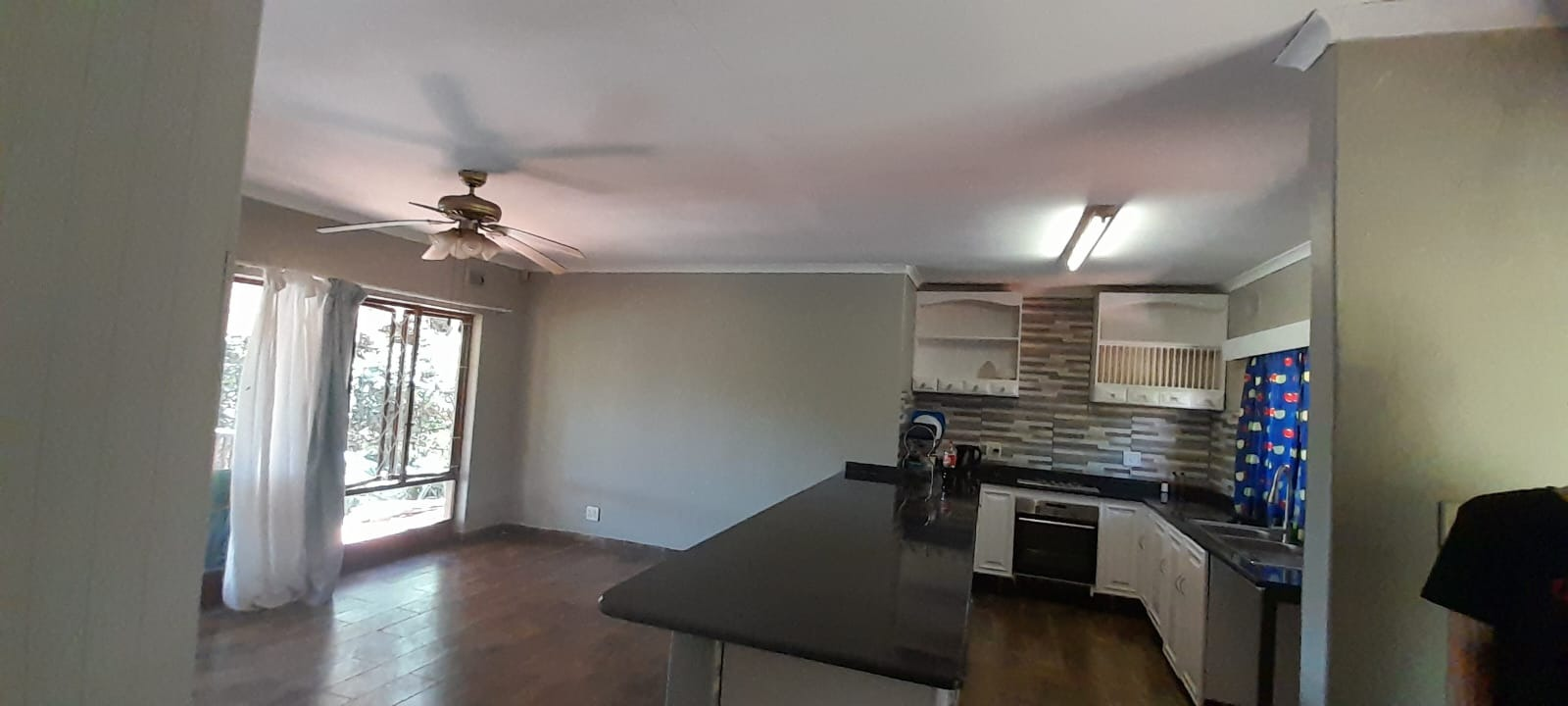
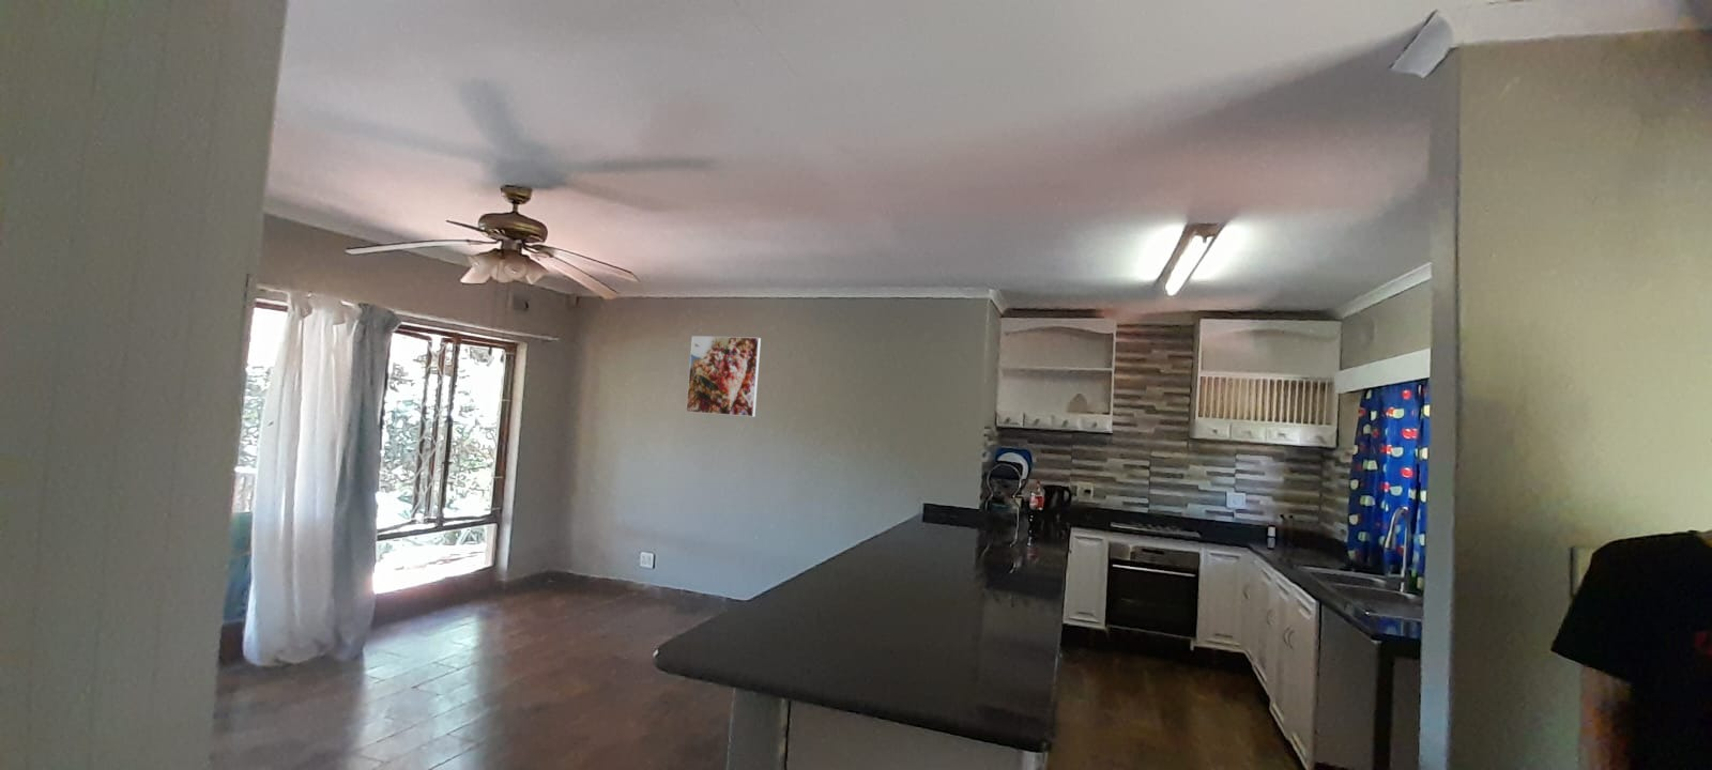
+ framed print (723, 375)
